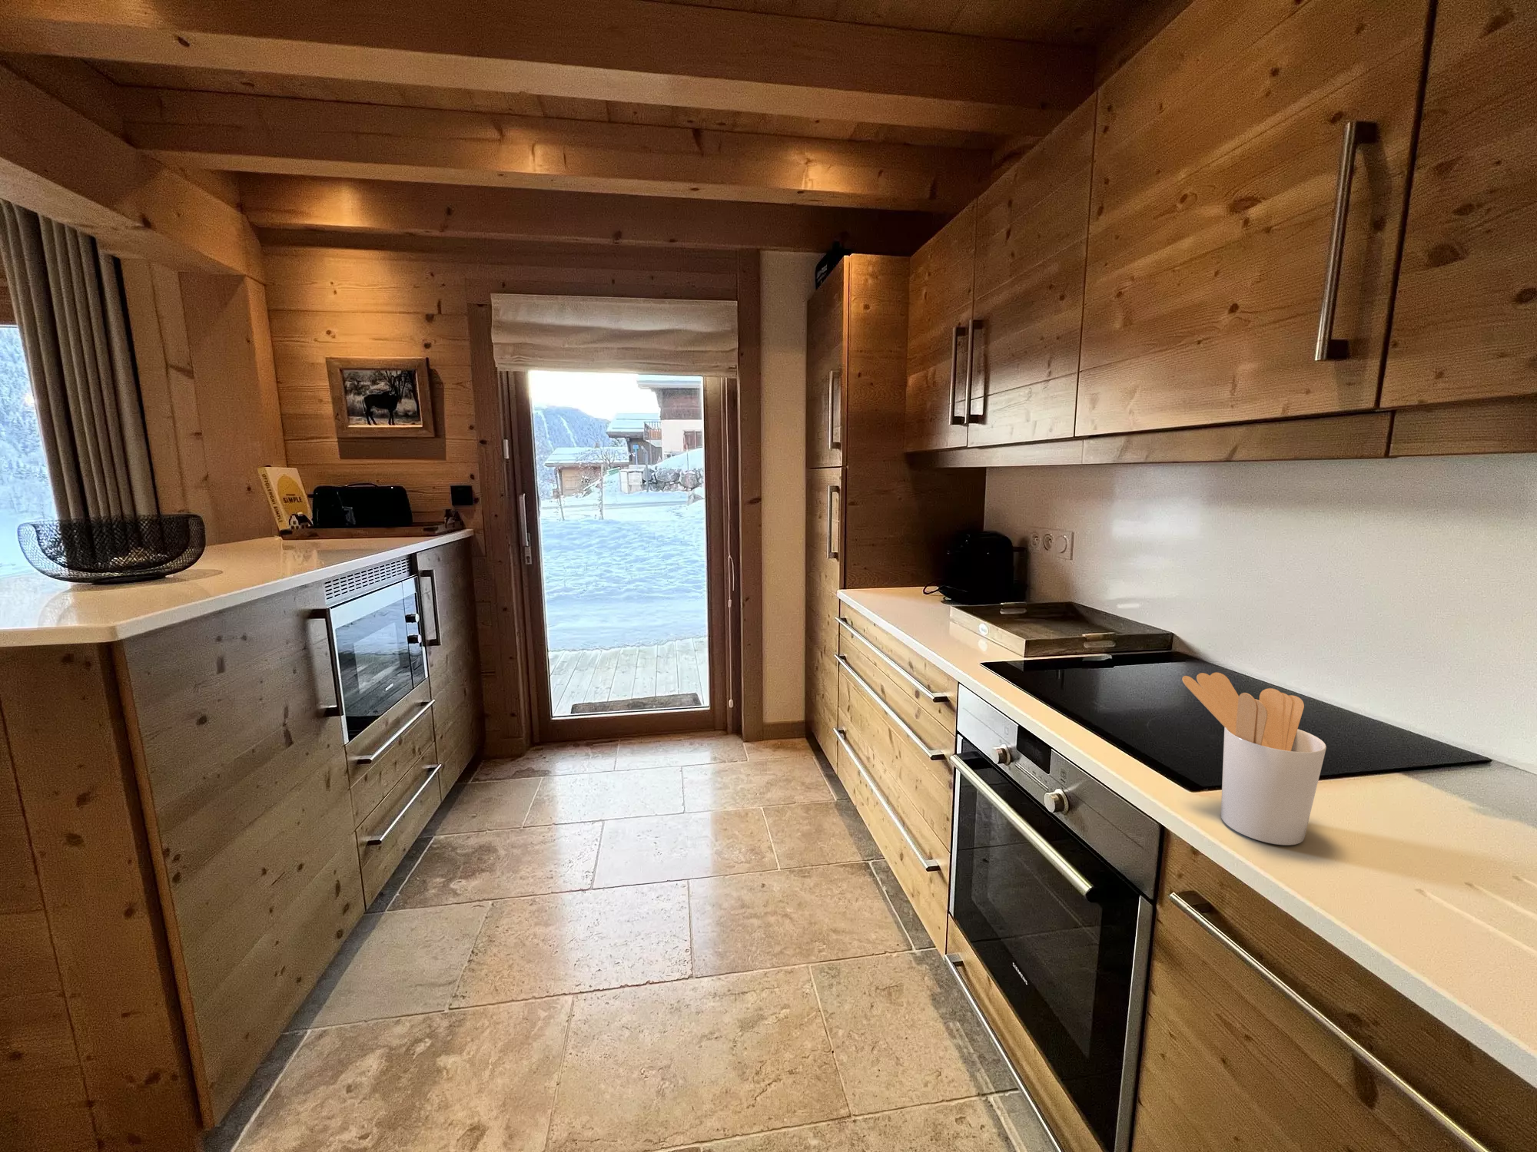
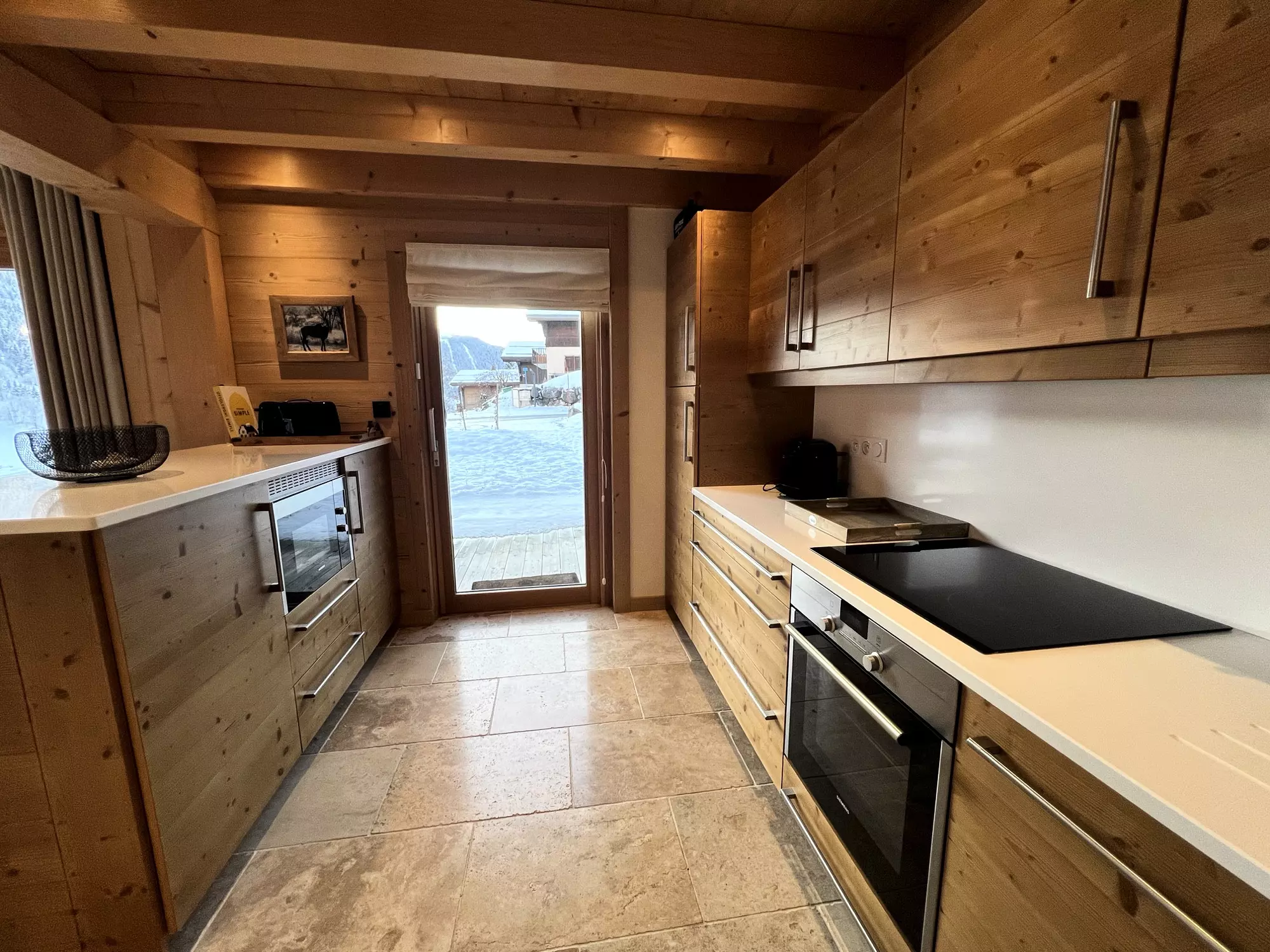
- utensil holder (1245, 750)
